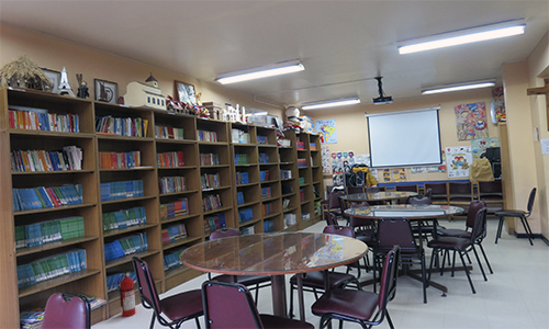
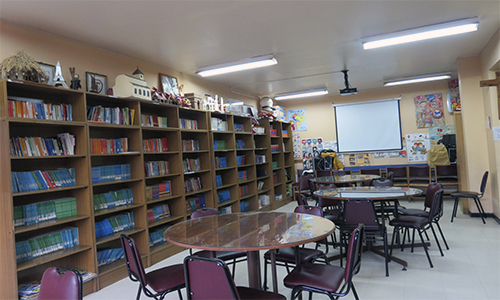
- fire extinguisher (126, 291)
